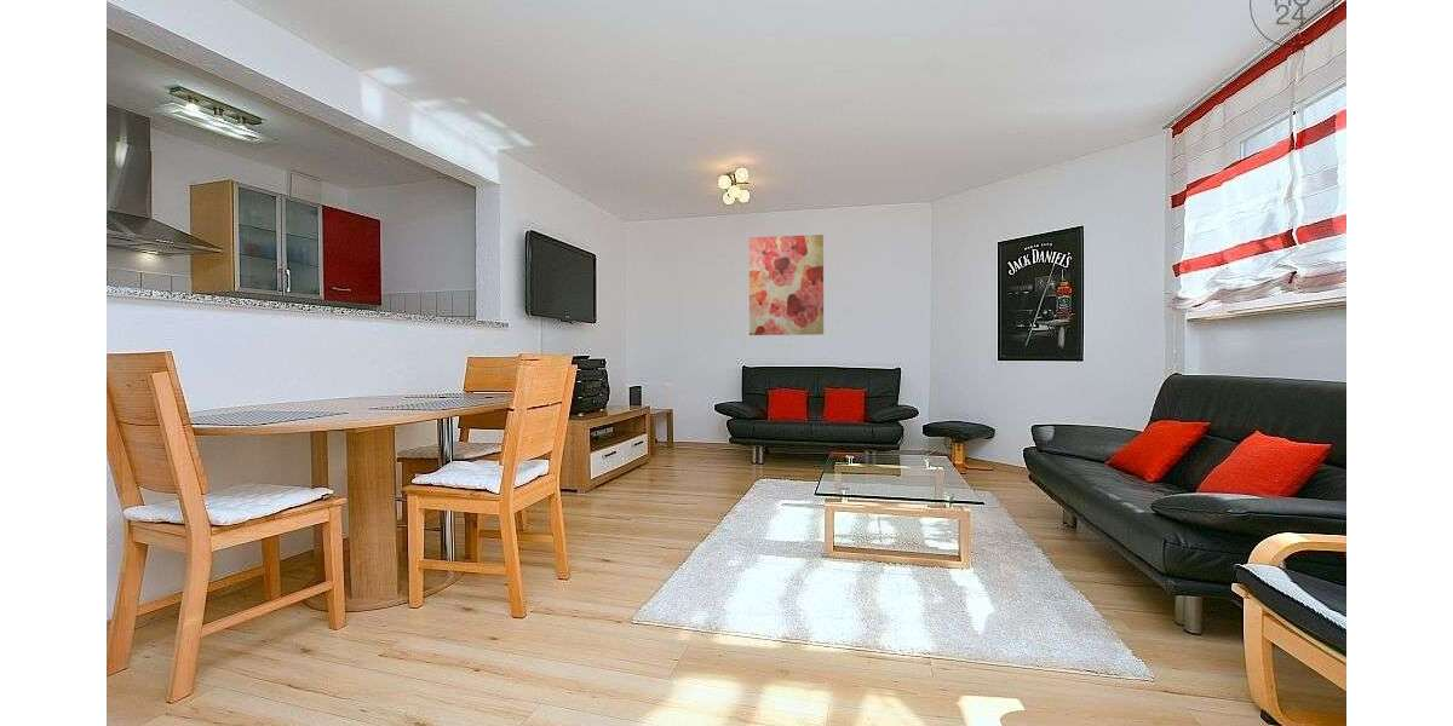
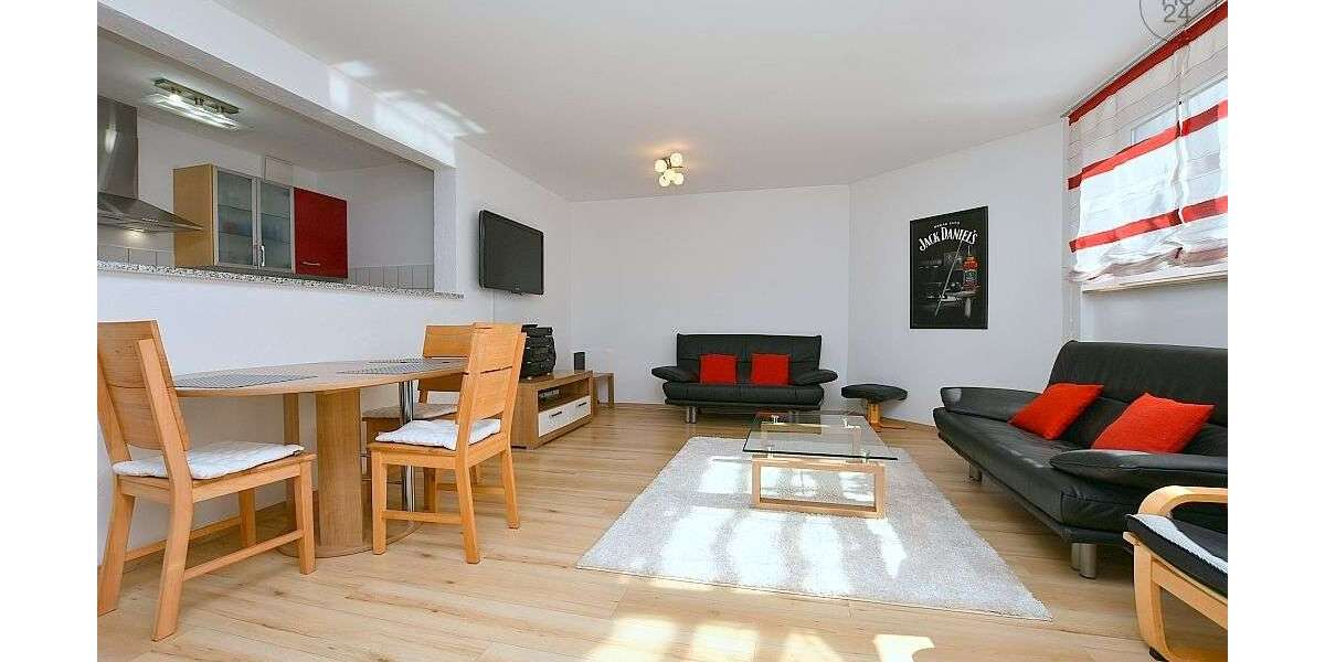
- wall art (786, 286)
